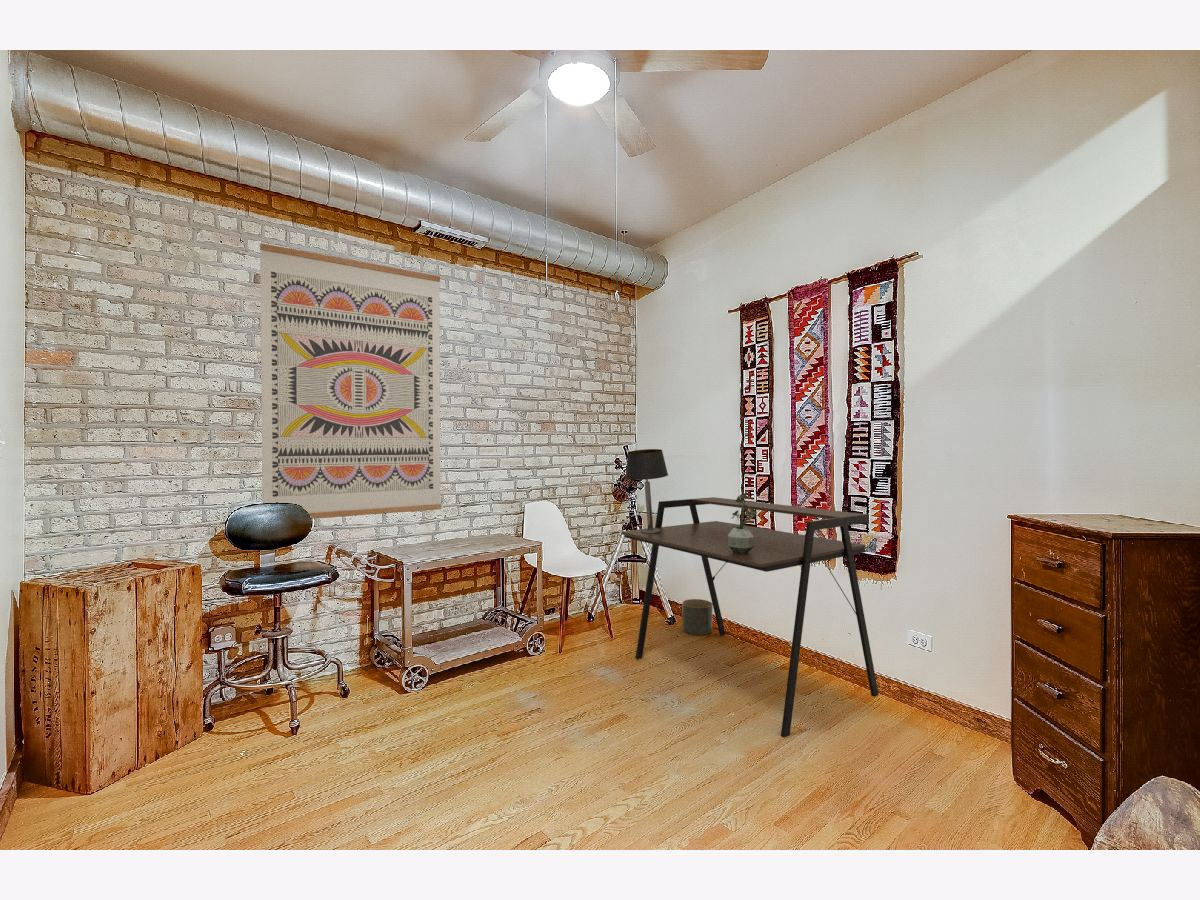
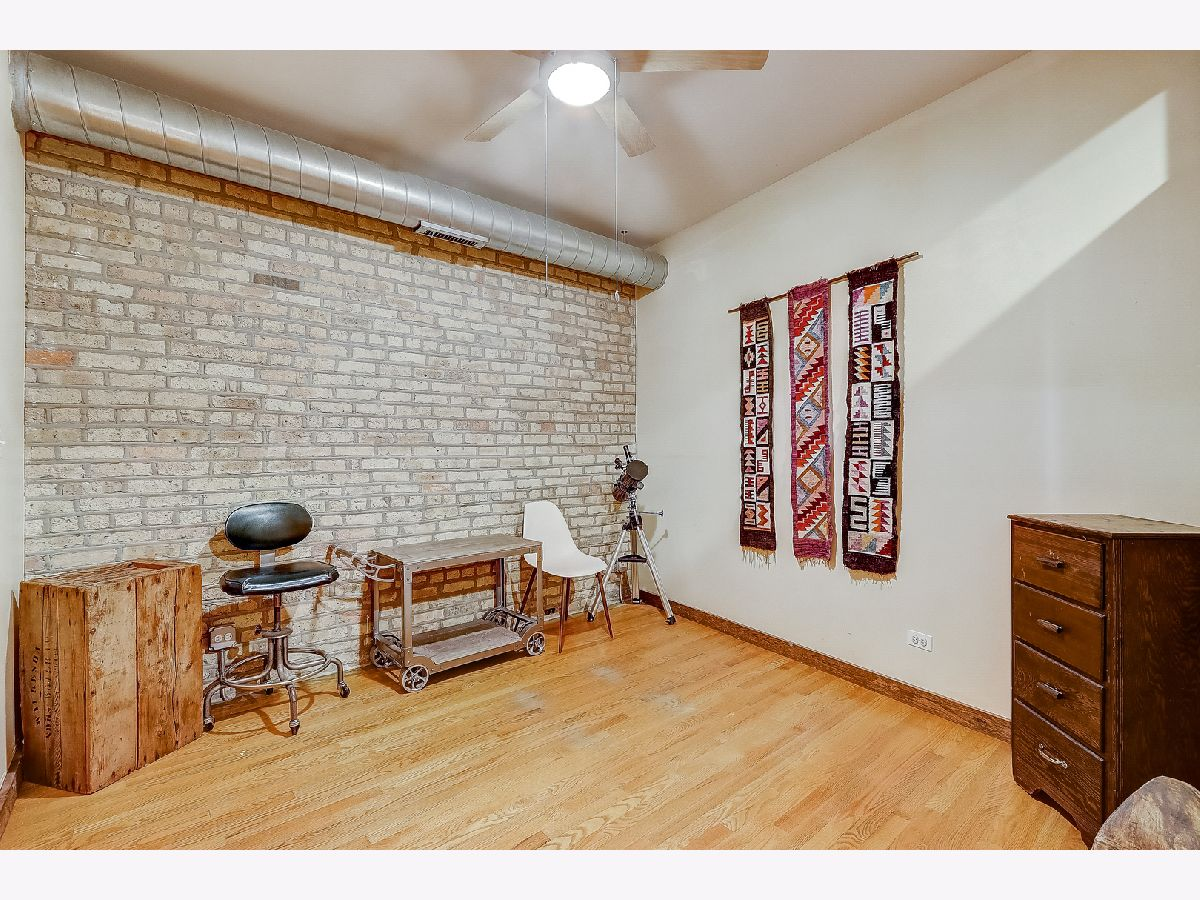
- table lamp (650, 491)
- planter (697, 616)
- wall art (358, 388)
- potted plant (743, 522)
- desk (717, 599)
